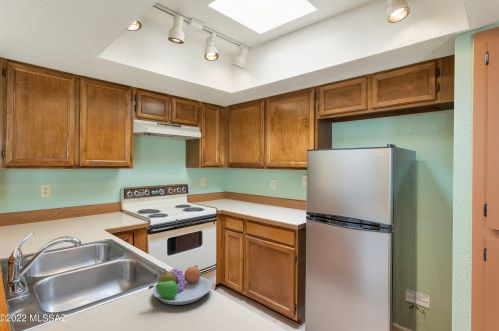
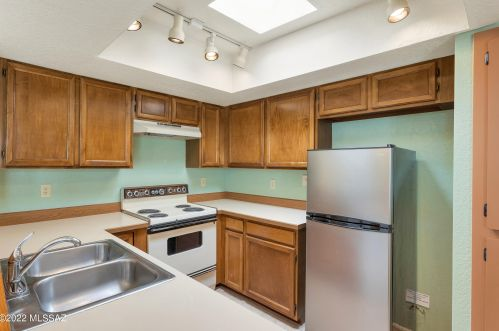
- fruit bowl (180, 281)
